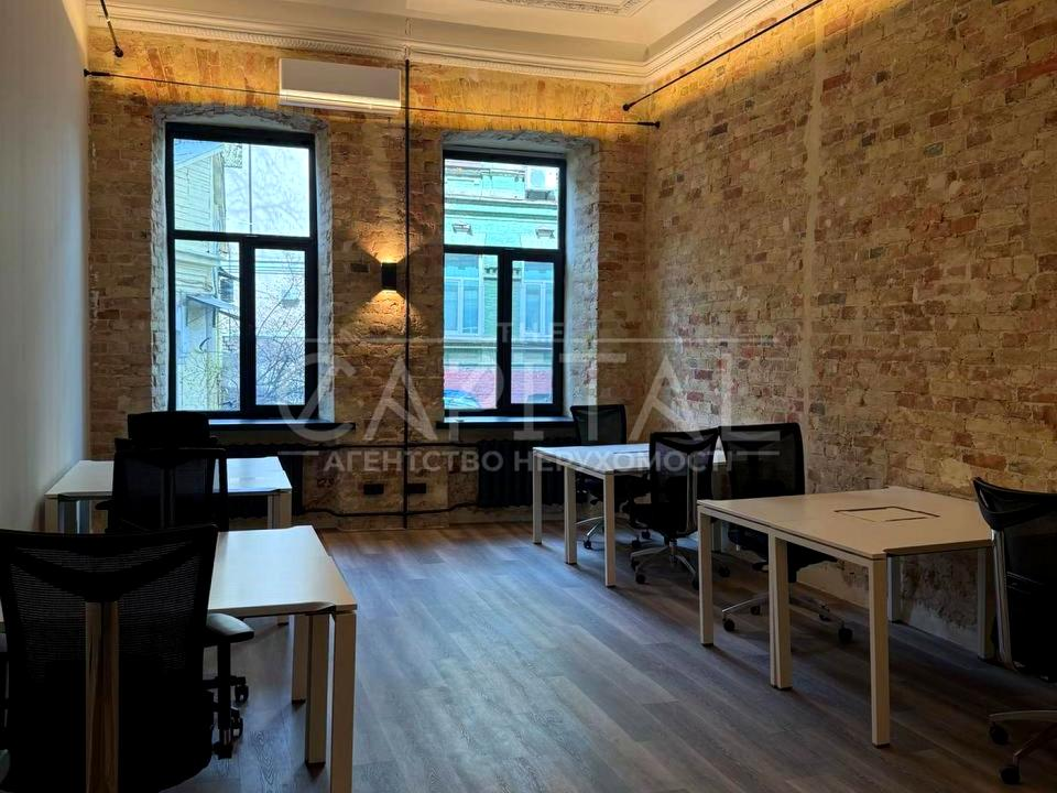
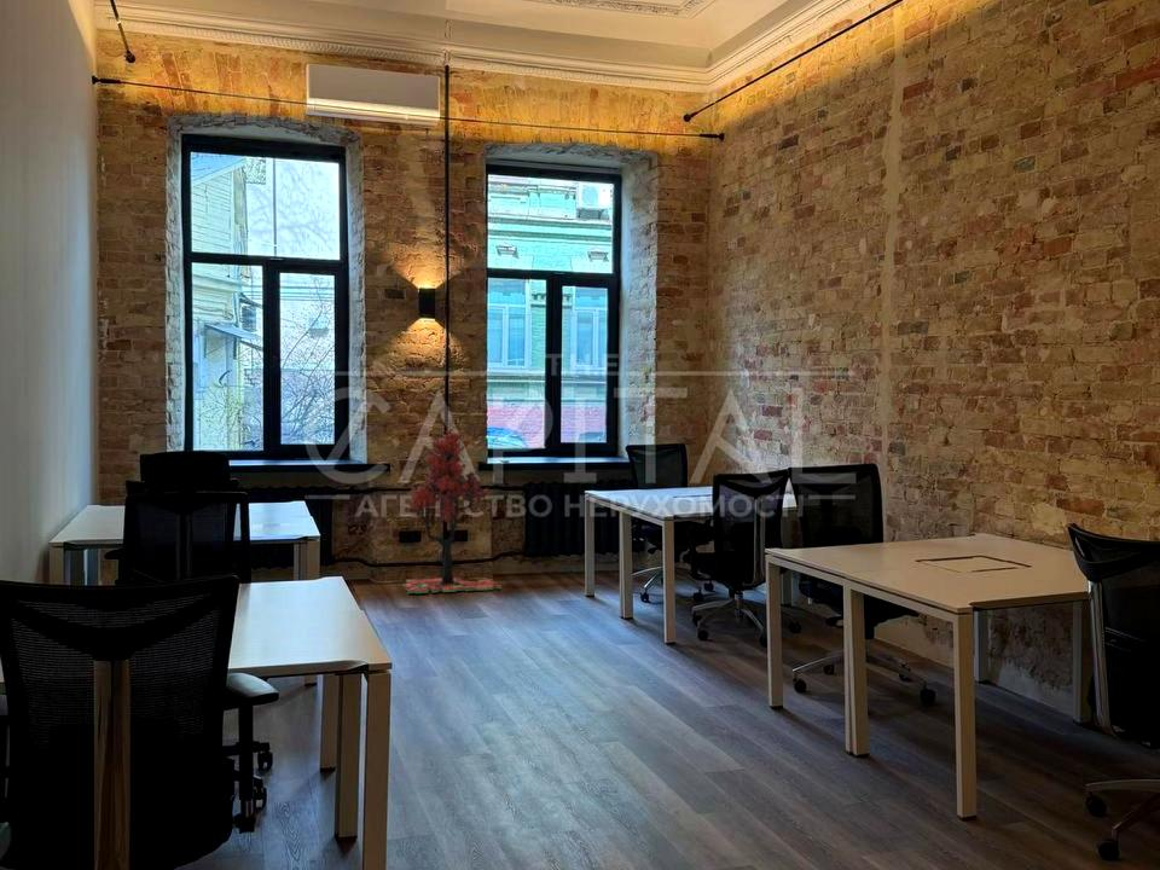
+ tree (450, 506)
